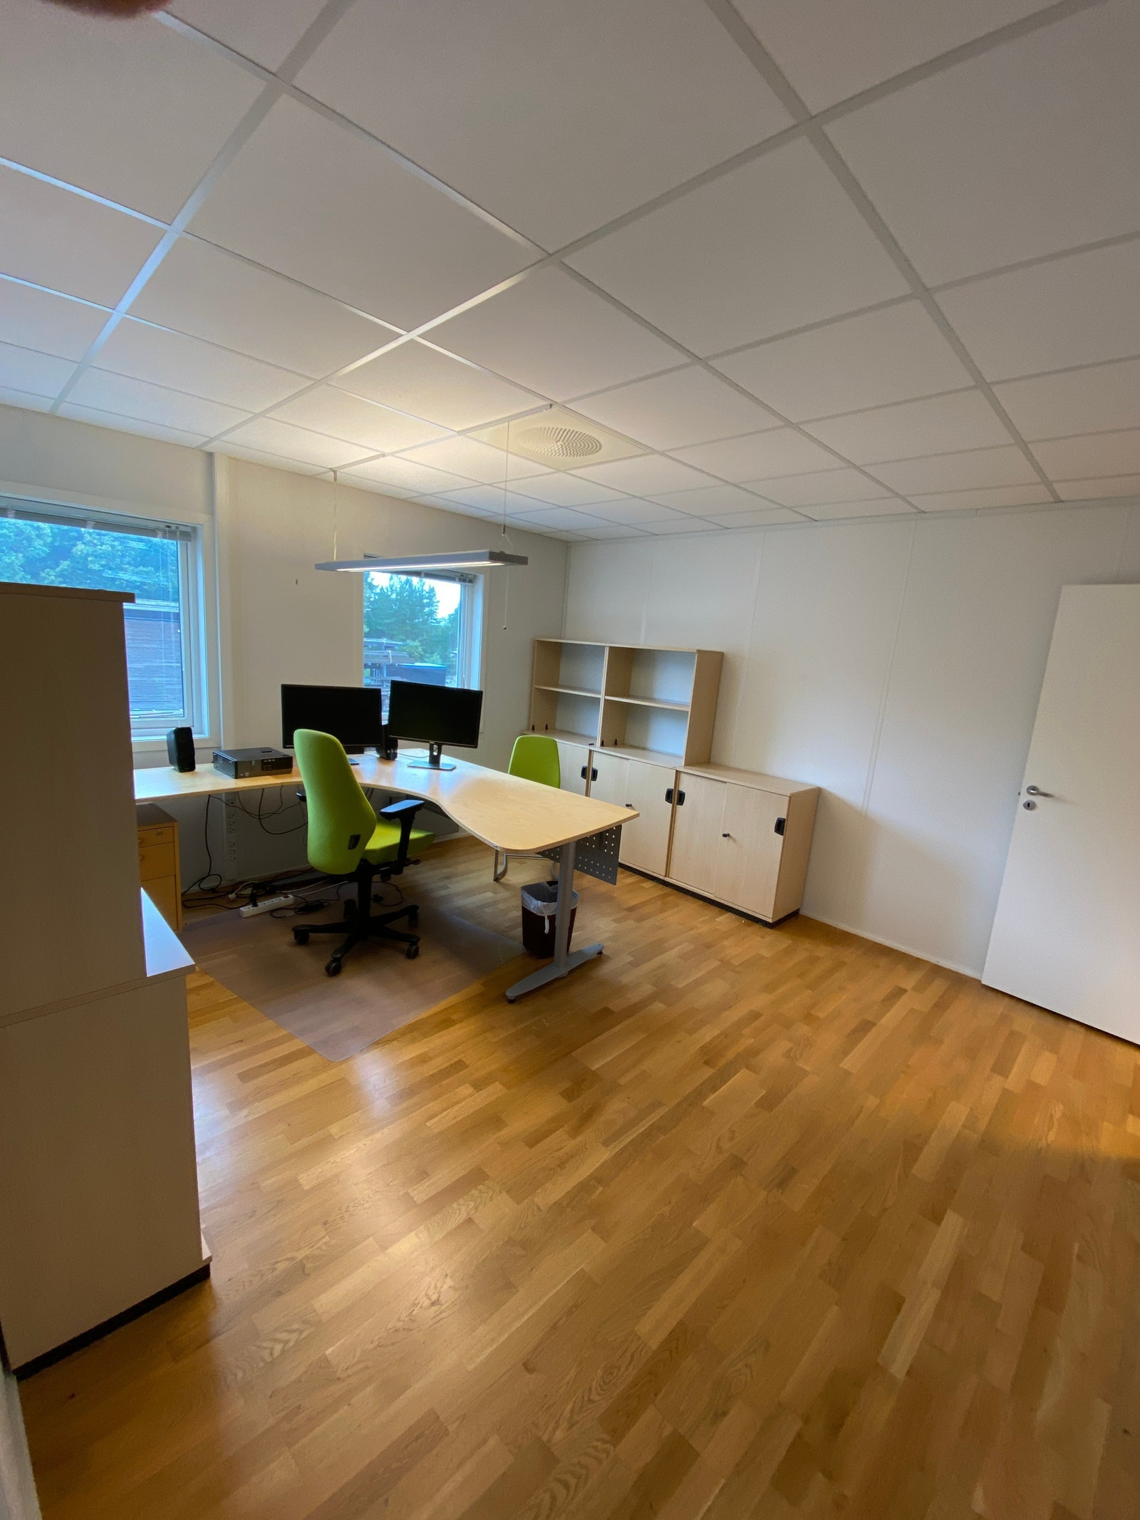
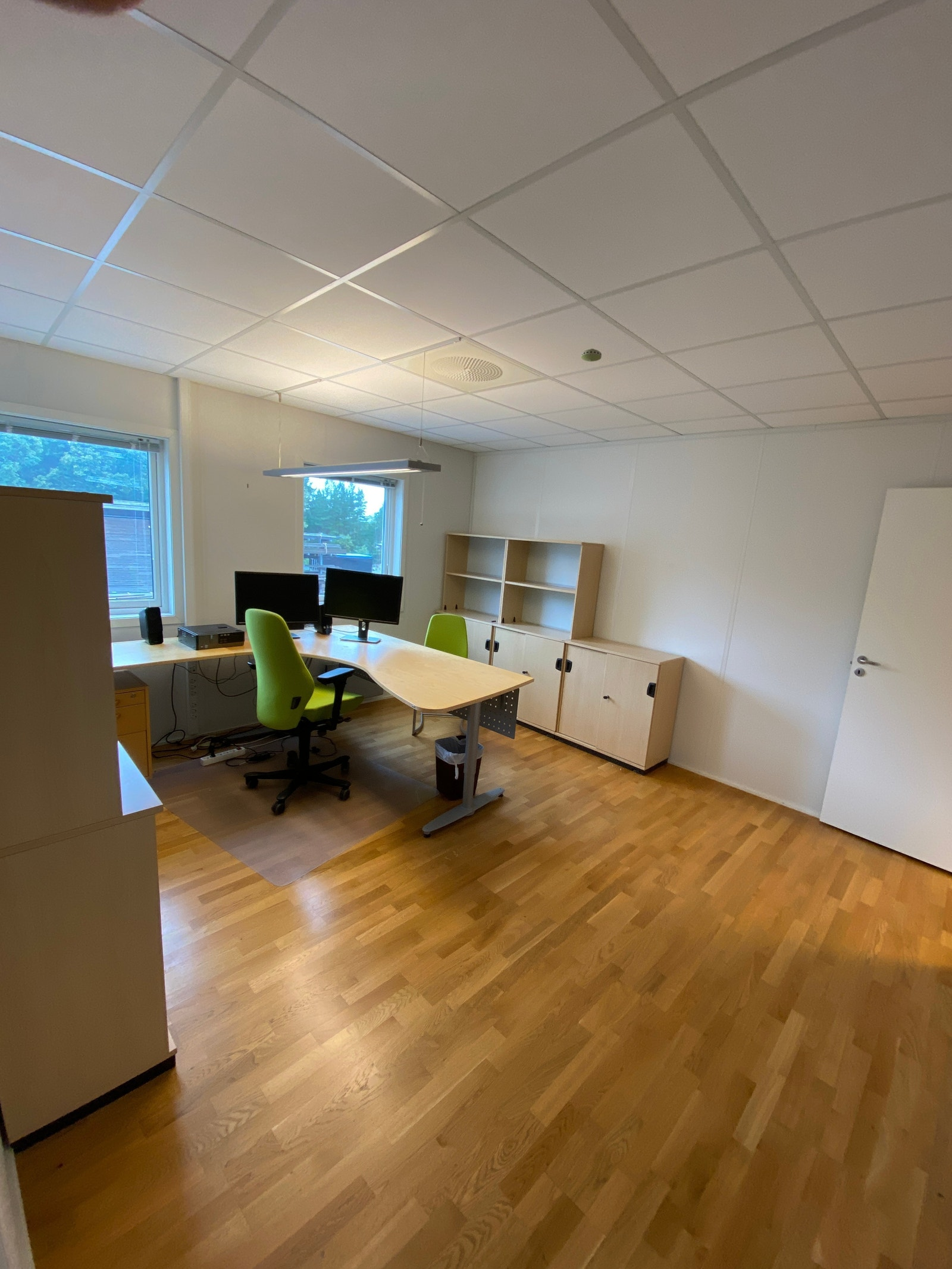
+ smoke detector (591, 355)
